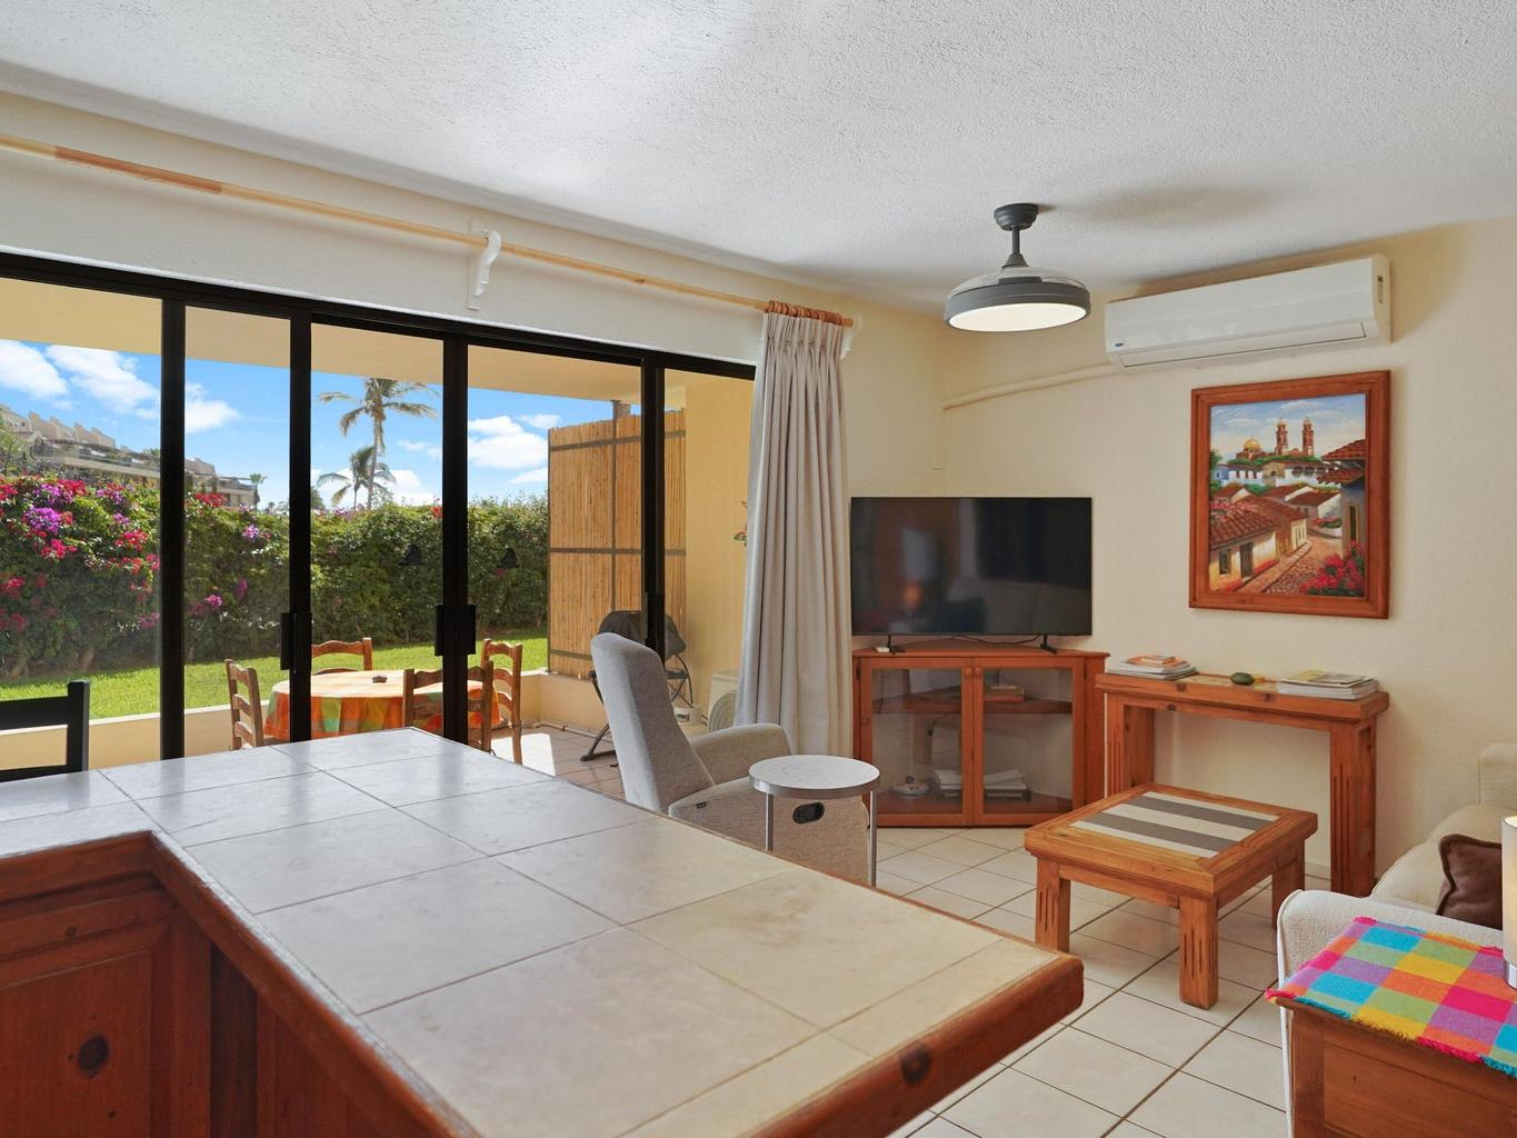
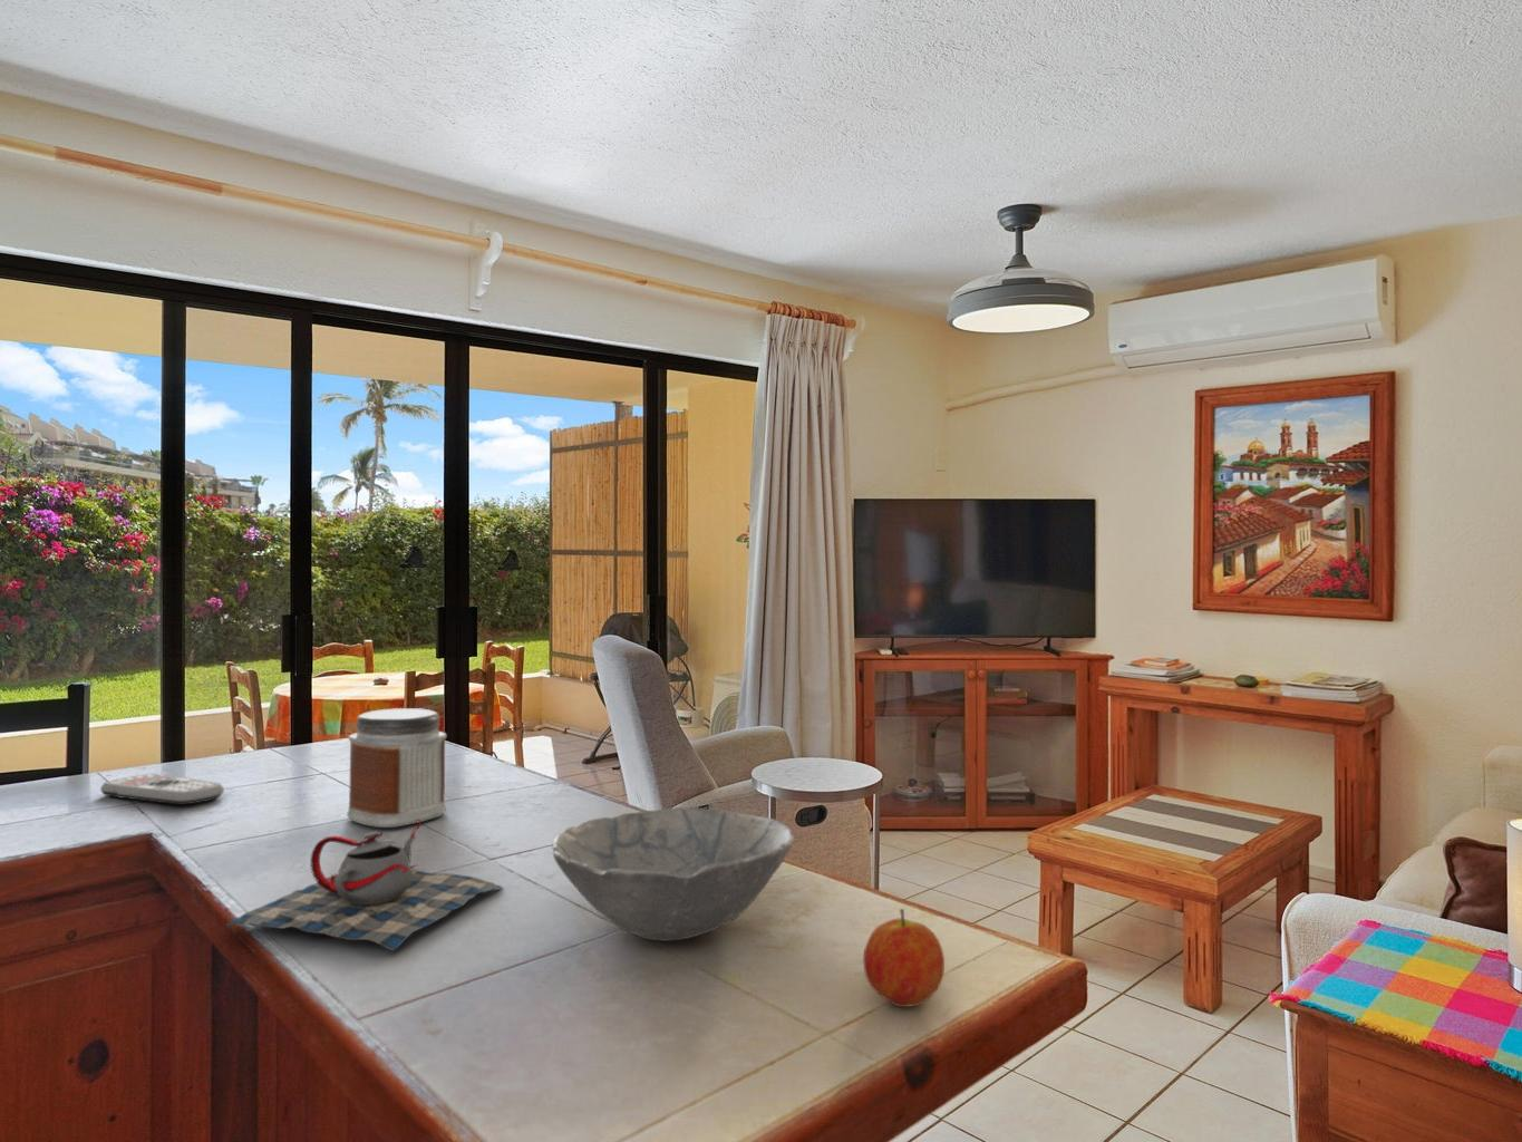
+ bowl (674, 880)
+ teapot (373, 870)
+ fruit (903, 956)
+ jar (397, 764)
+ remote control (166, 789)
